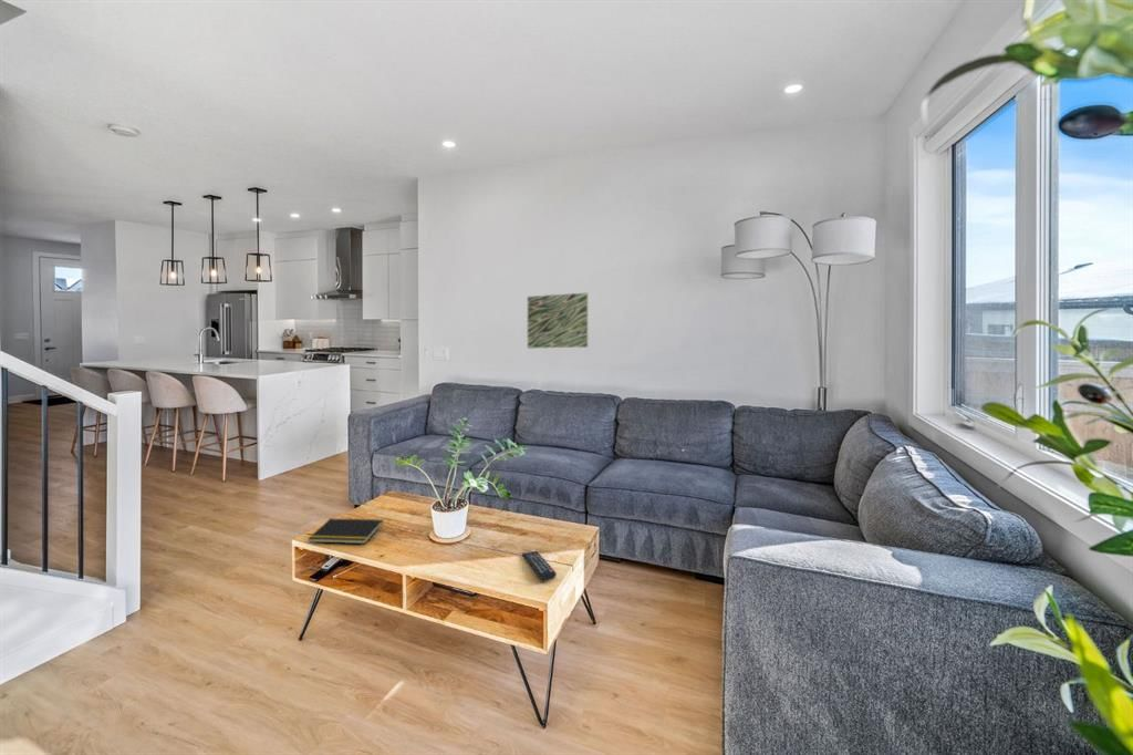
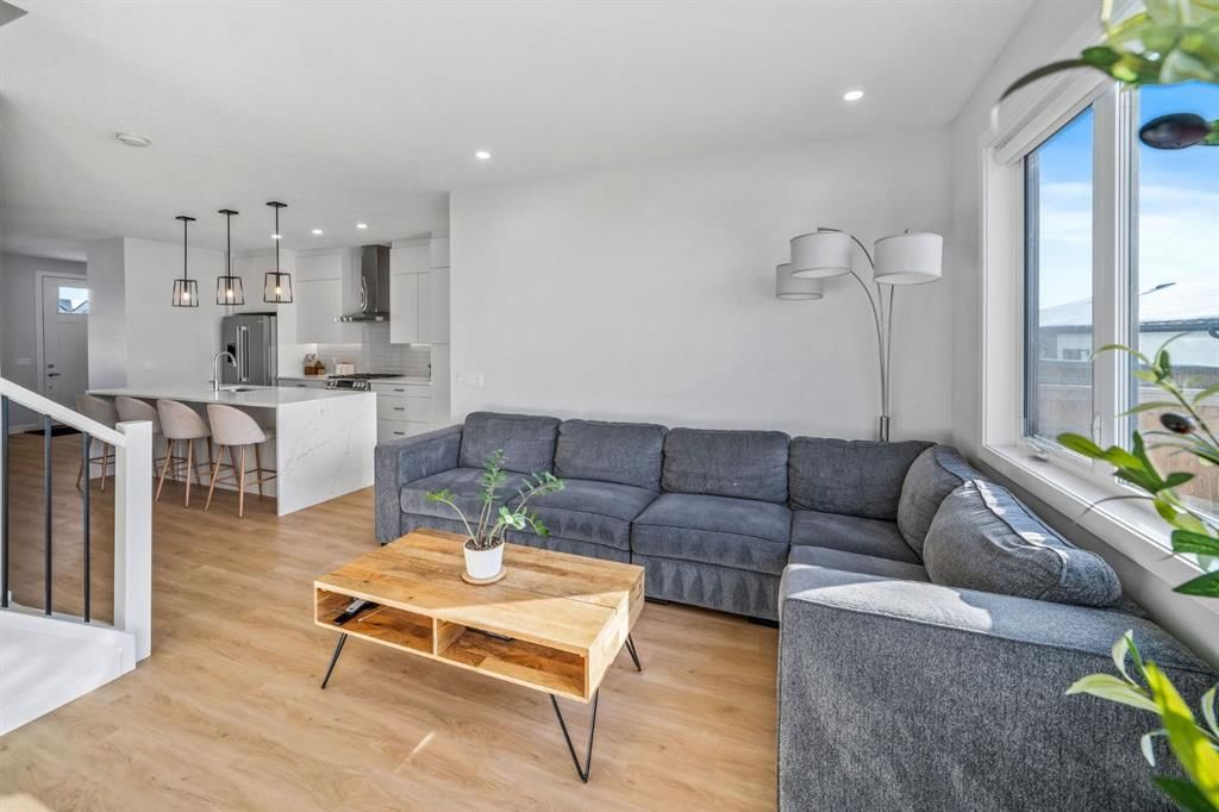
- remote control (538, 565)
- notepad (346, 530)
- wall art (557, 321)
